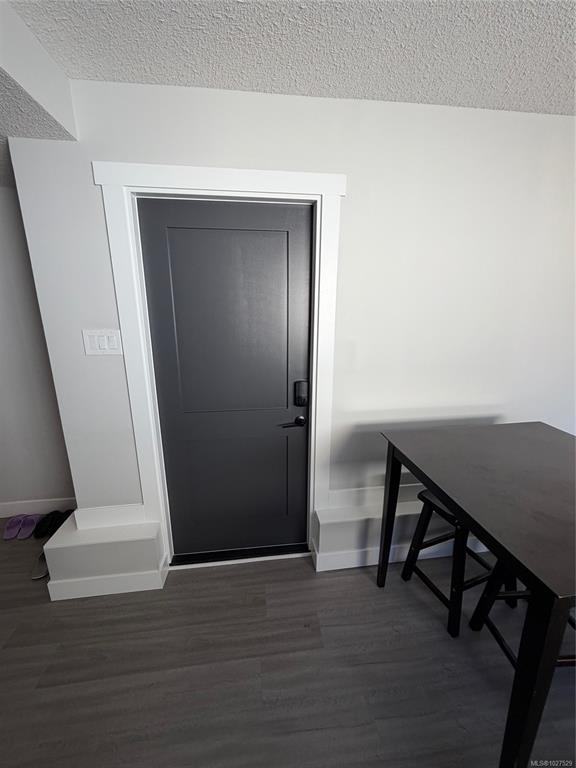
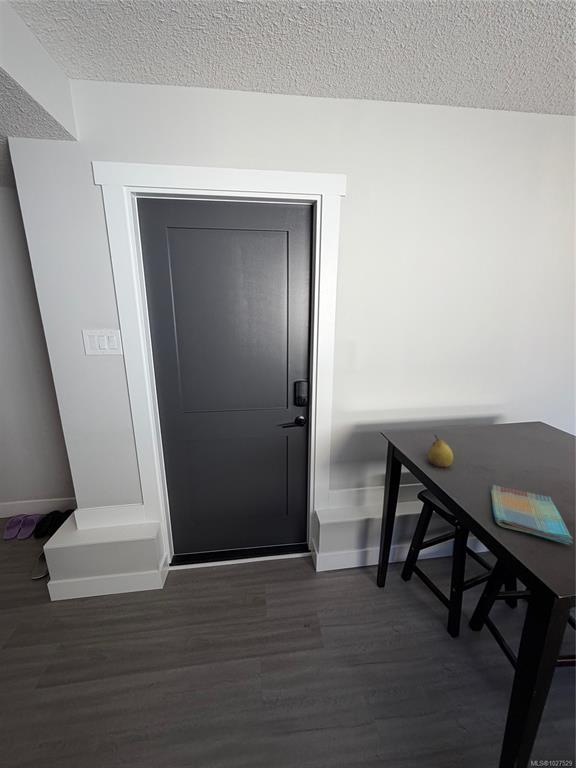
+ dish towel (525, 509)
+ fruit (441, 450)
